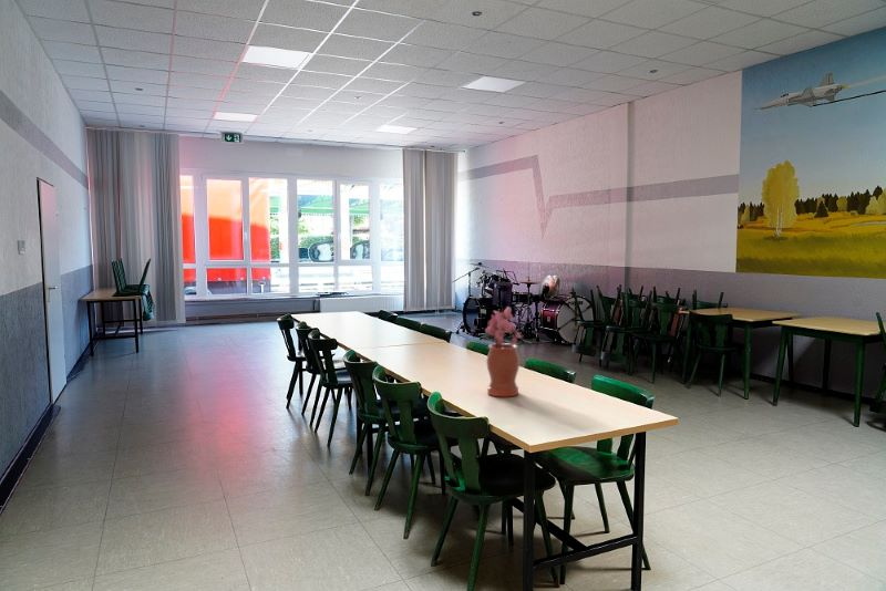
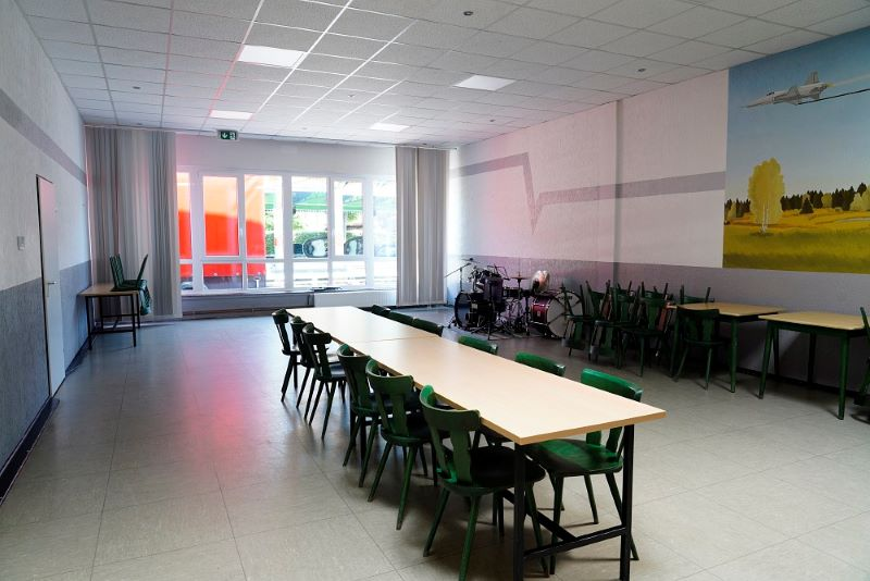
- potted flower (502, 350)
